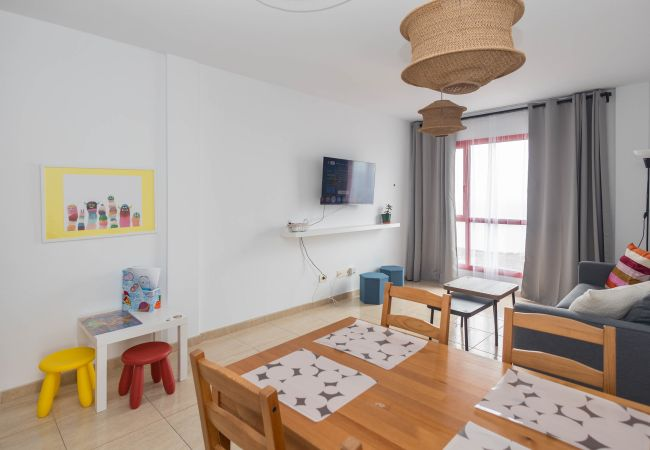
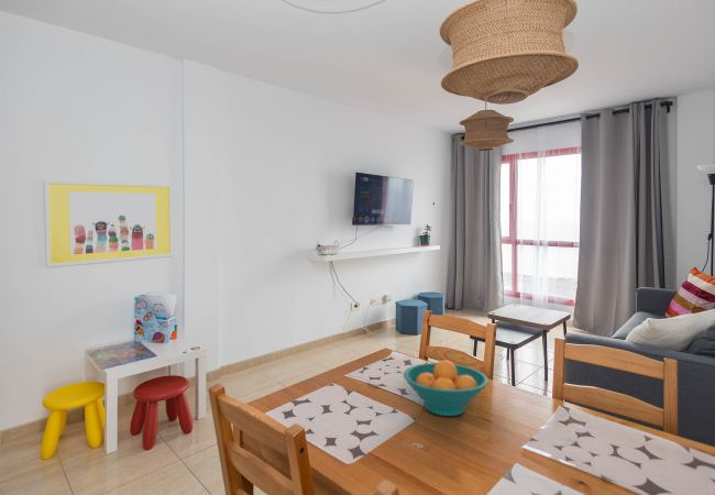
+ fruit bowl (444, 384)
